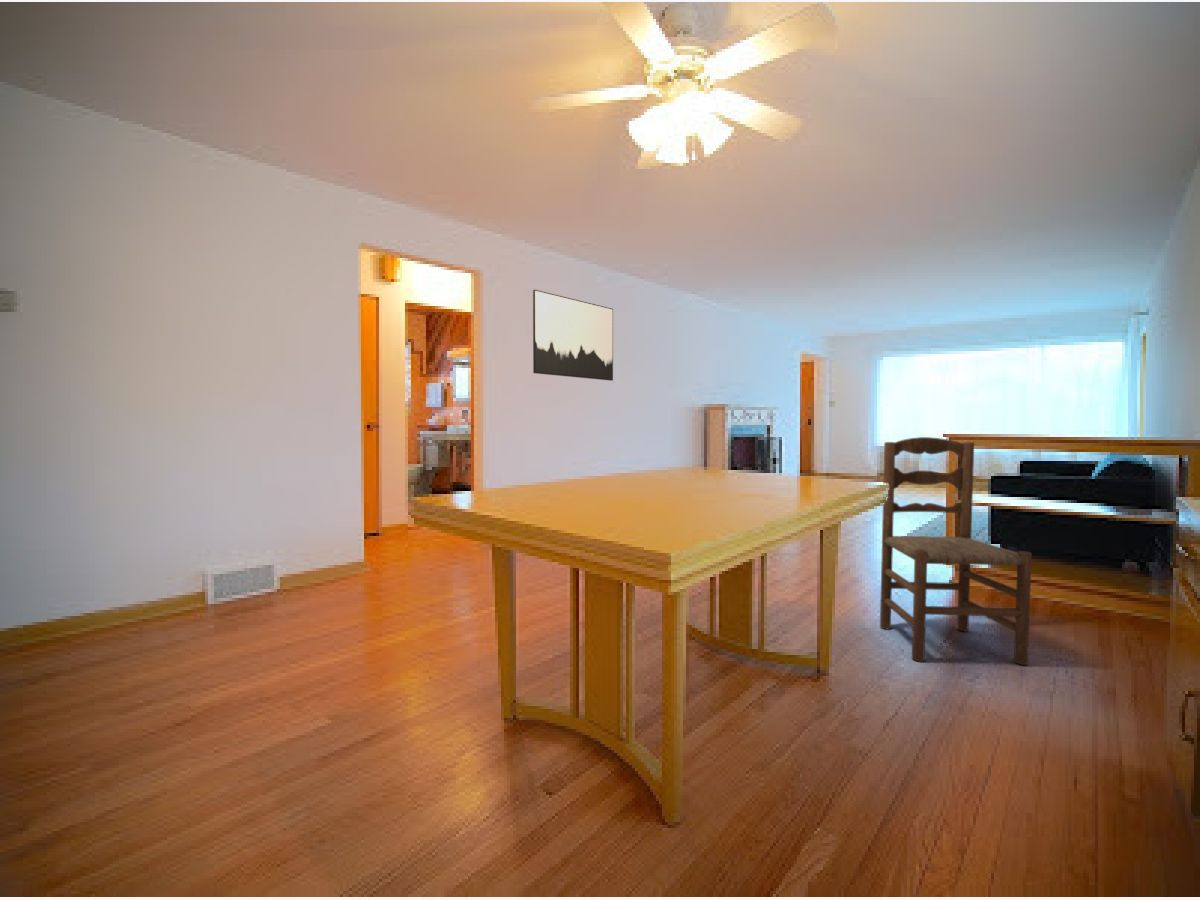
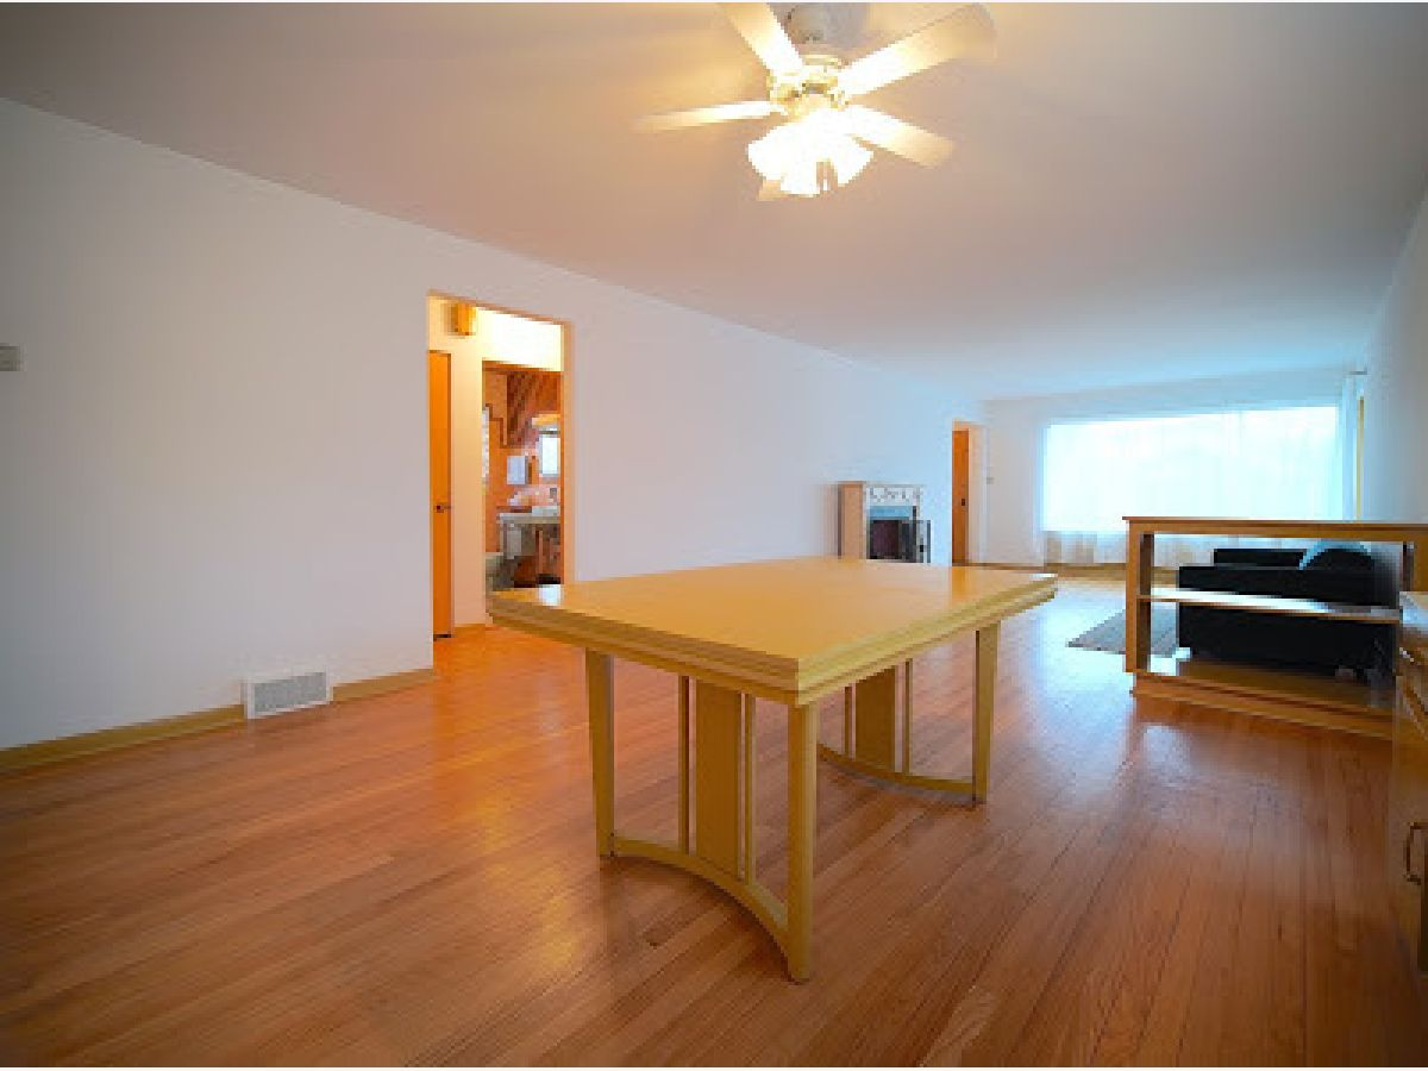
- wall art (576, 338)
- dining chair (946, 541)
